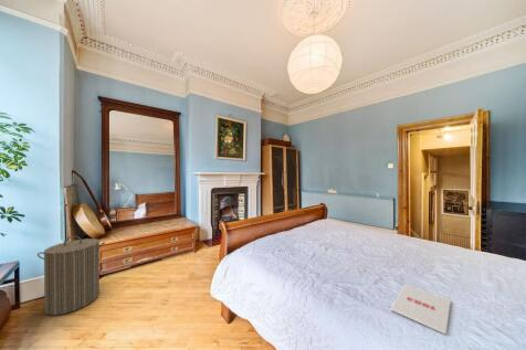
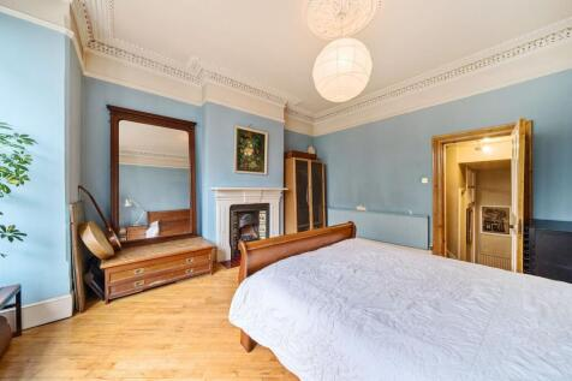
- magazine (421, 305)
- laundry hamper (73, 268)
